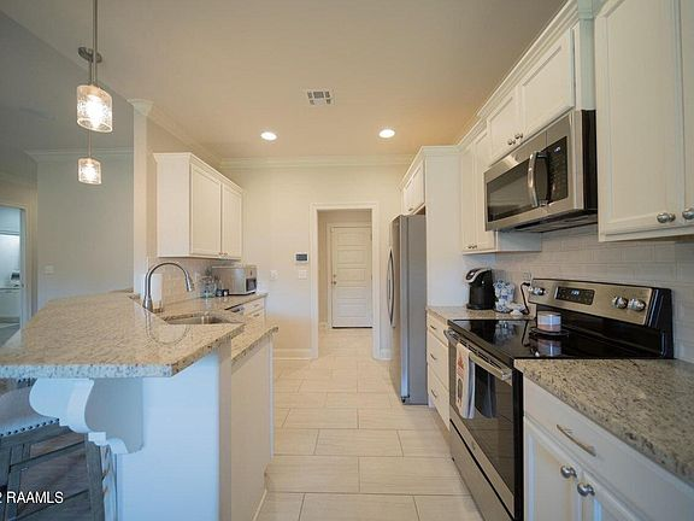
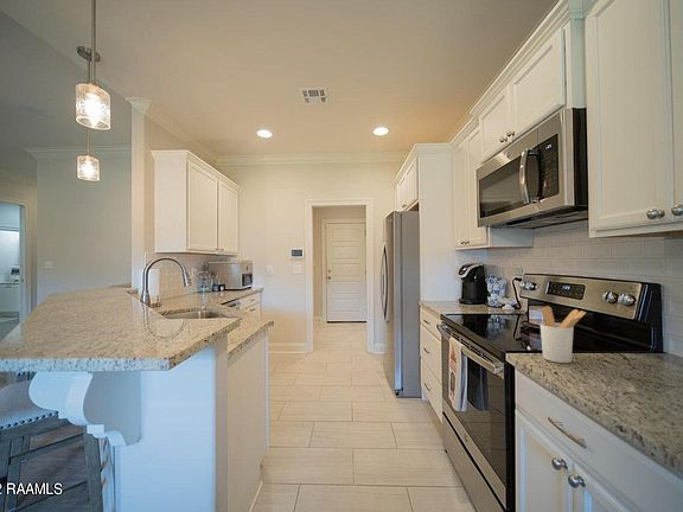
+ utensil holder (563, 333)
